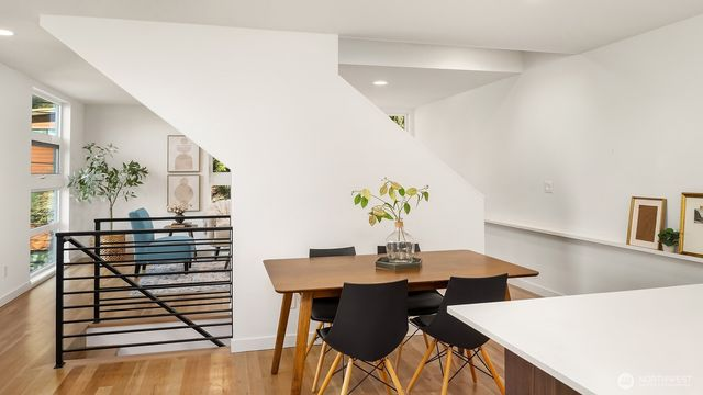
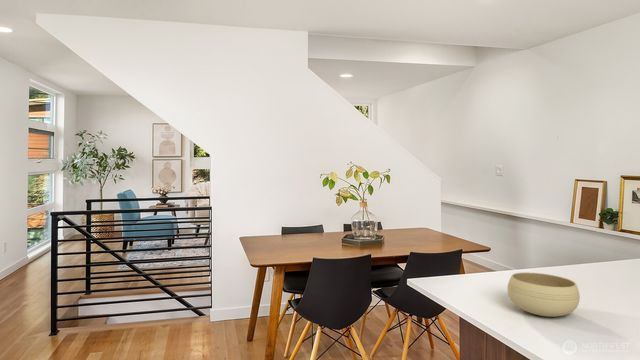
+ bowl (542, 295)
